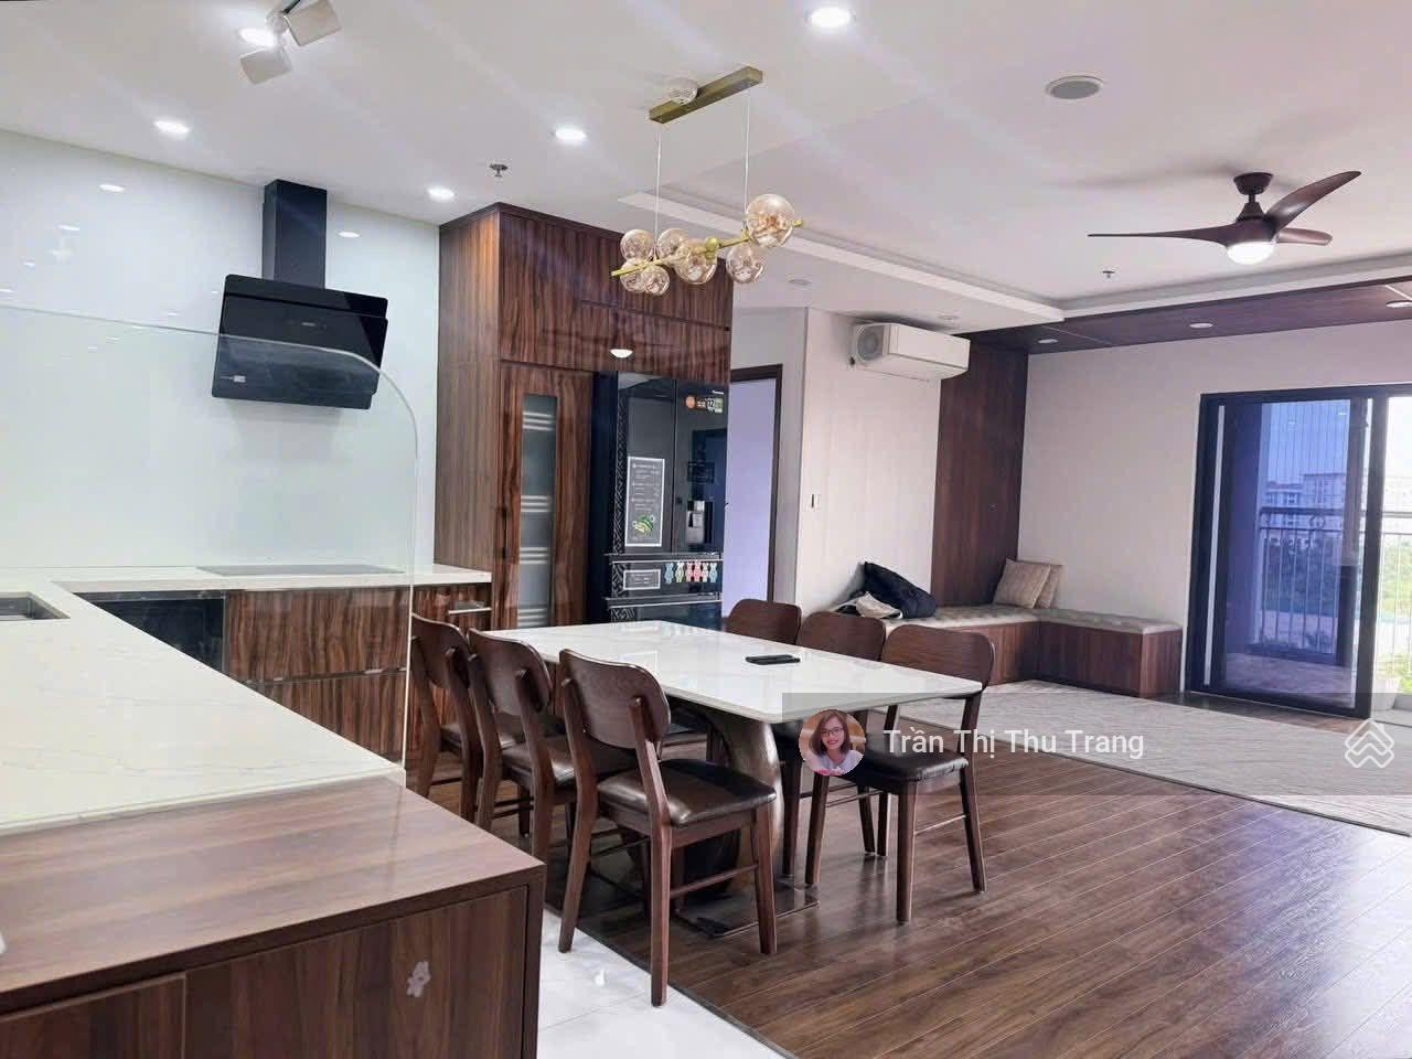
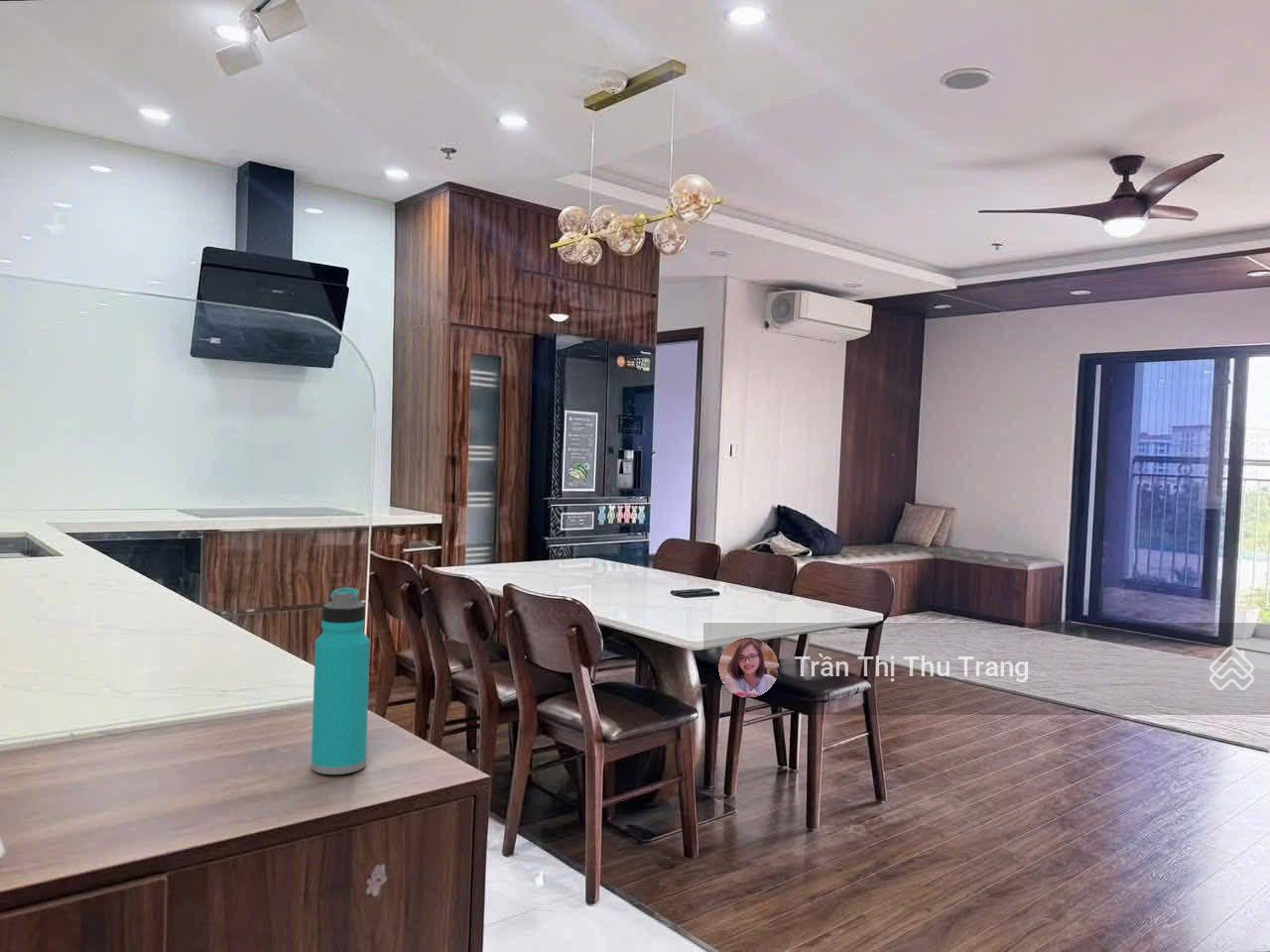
+ water bottle (341, 678)
